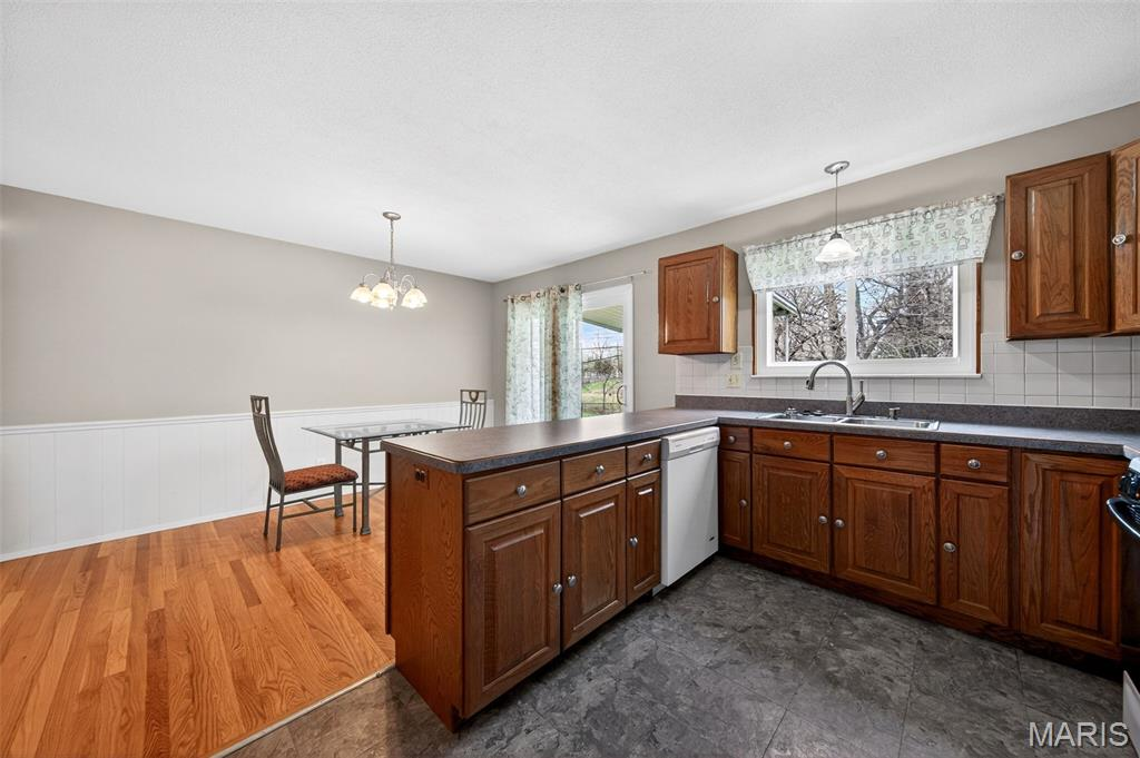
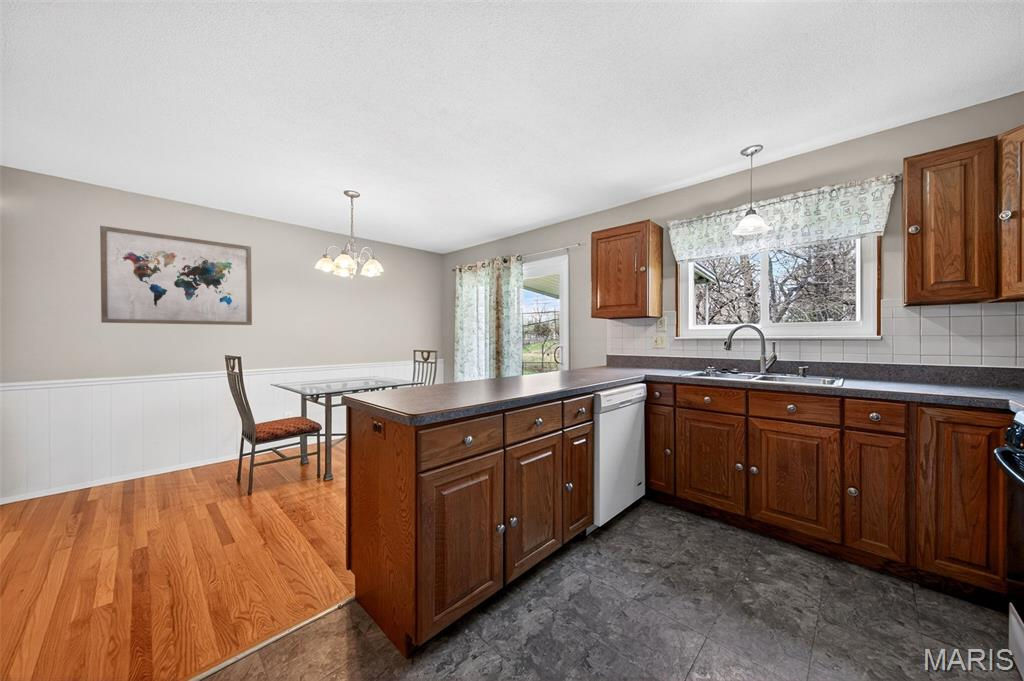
+ wall art (184, 280)
